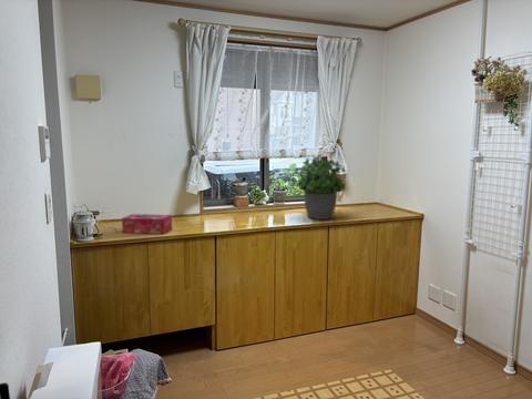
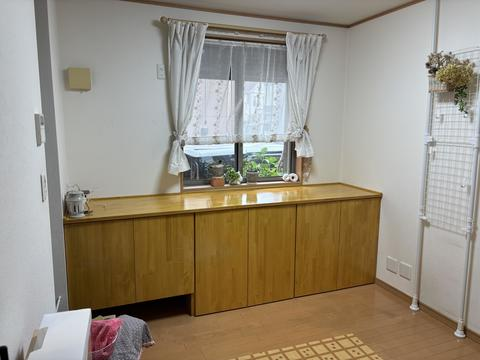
- potted plant (318, 186)
- tissue box (147, 223)
